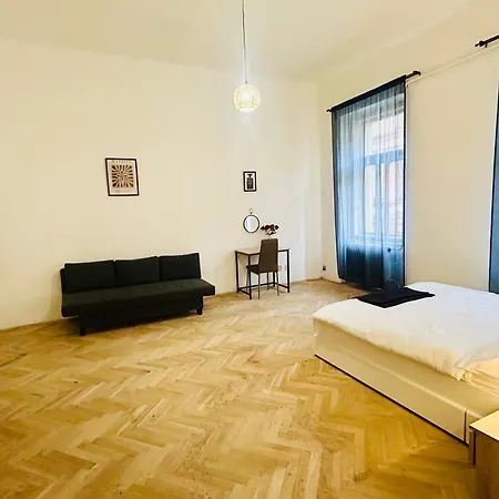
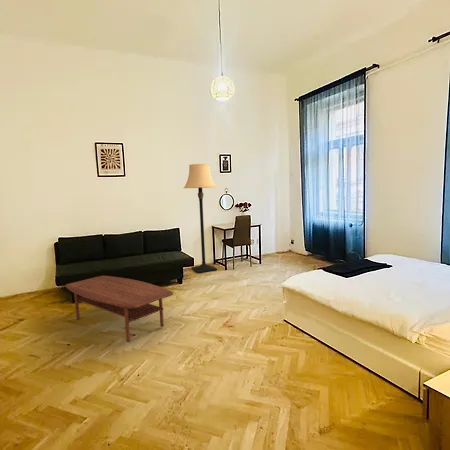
+ lamp (201, 217)
+ coffee table (117, 305)
